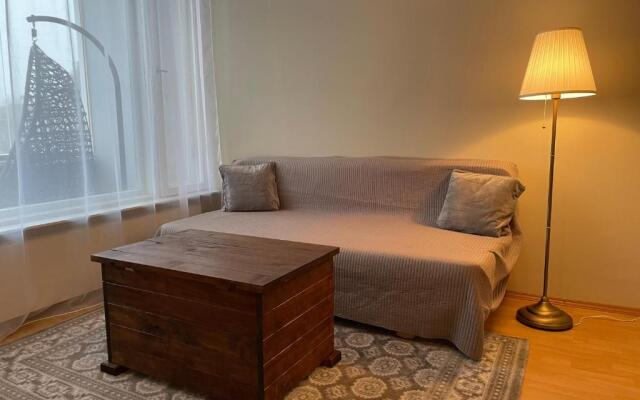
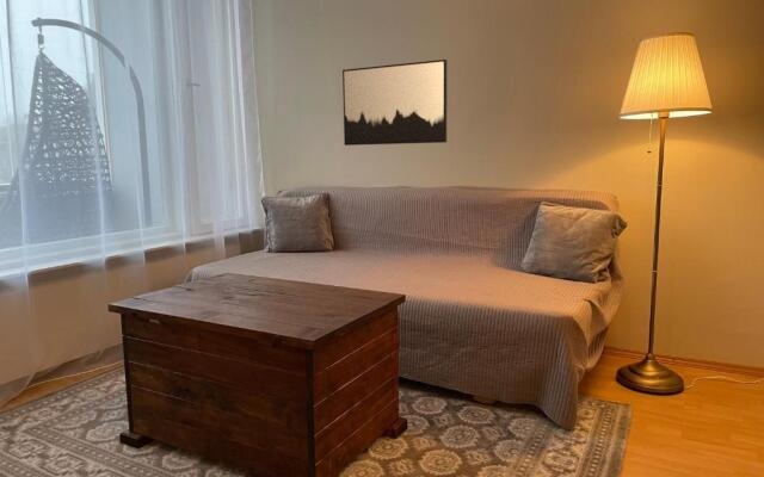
+ wall art (393, 104)
